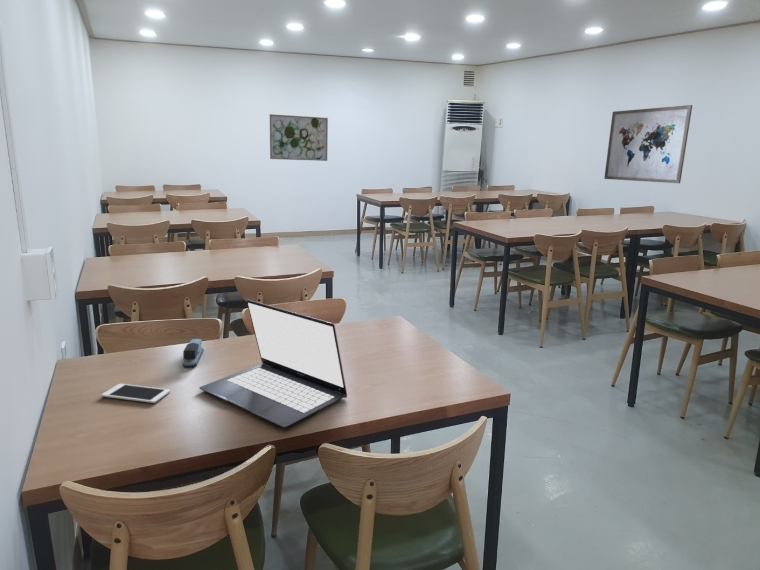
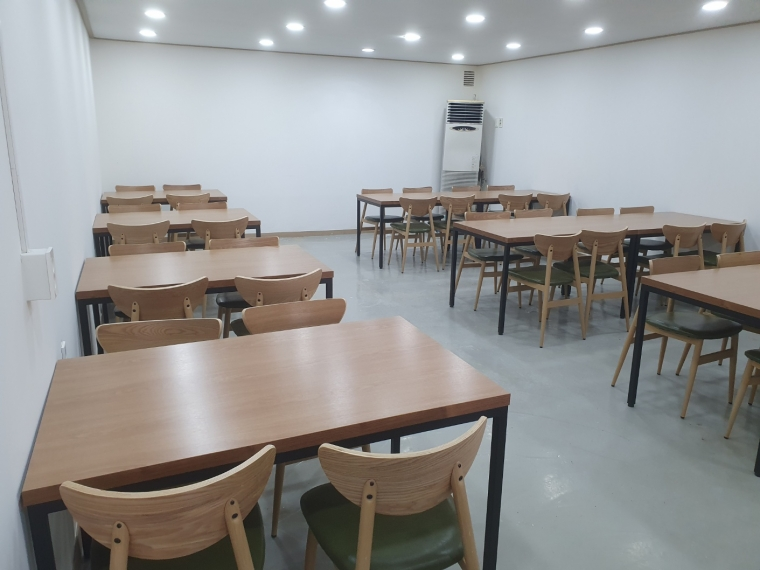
- cell phone (136, 393)
- laptop (271, 355)
- stapler (193, 350)
- wall art (299, 138)
- wall art (644, 145)
